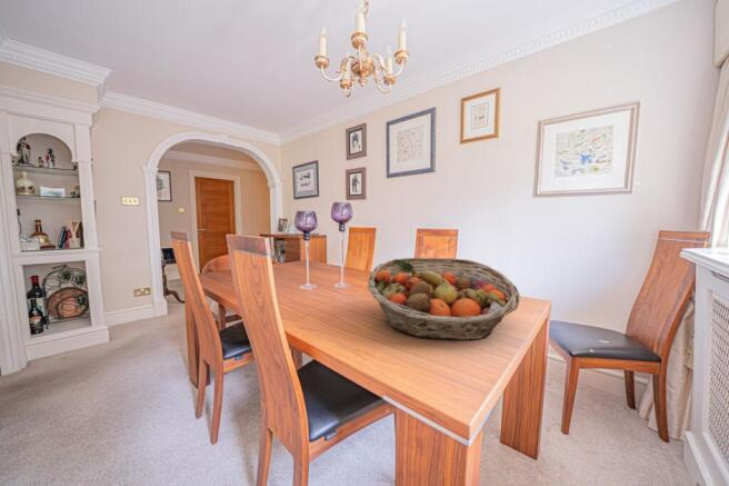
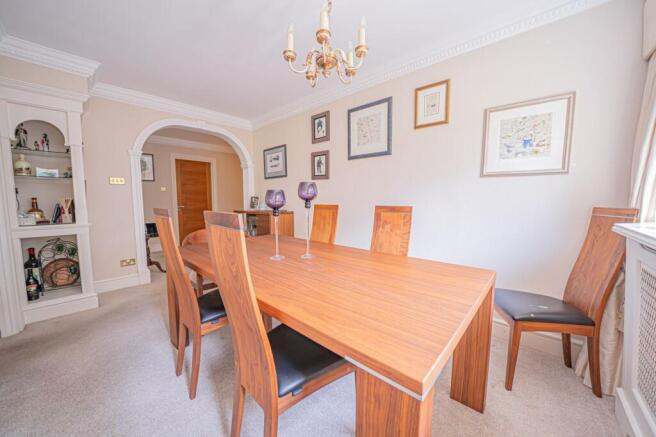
- fruit basket (438, 292)
